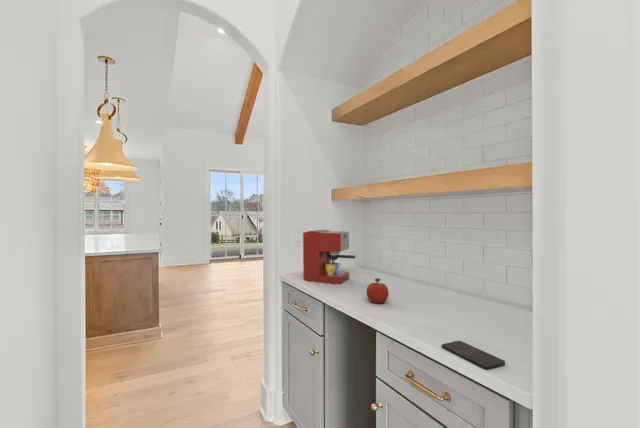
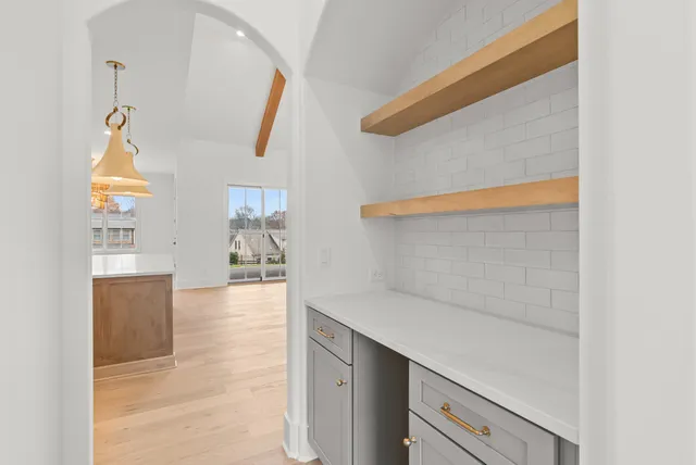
- coffee maker (326, 254)
- smartphone (471, 353)
- fruit (377, 290)
